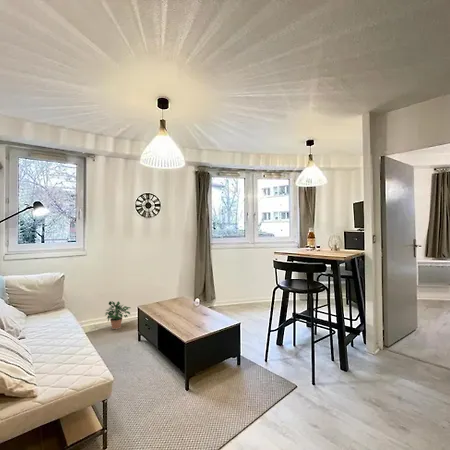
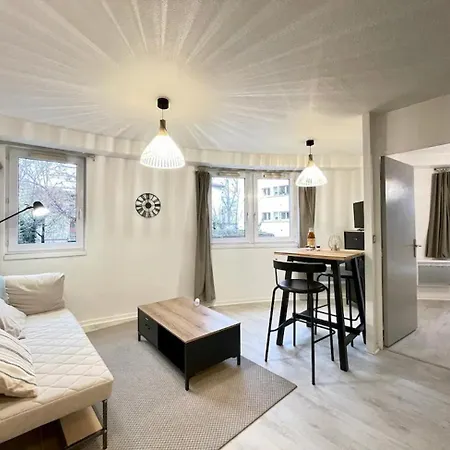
- potted plant (118, 313)
